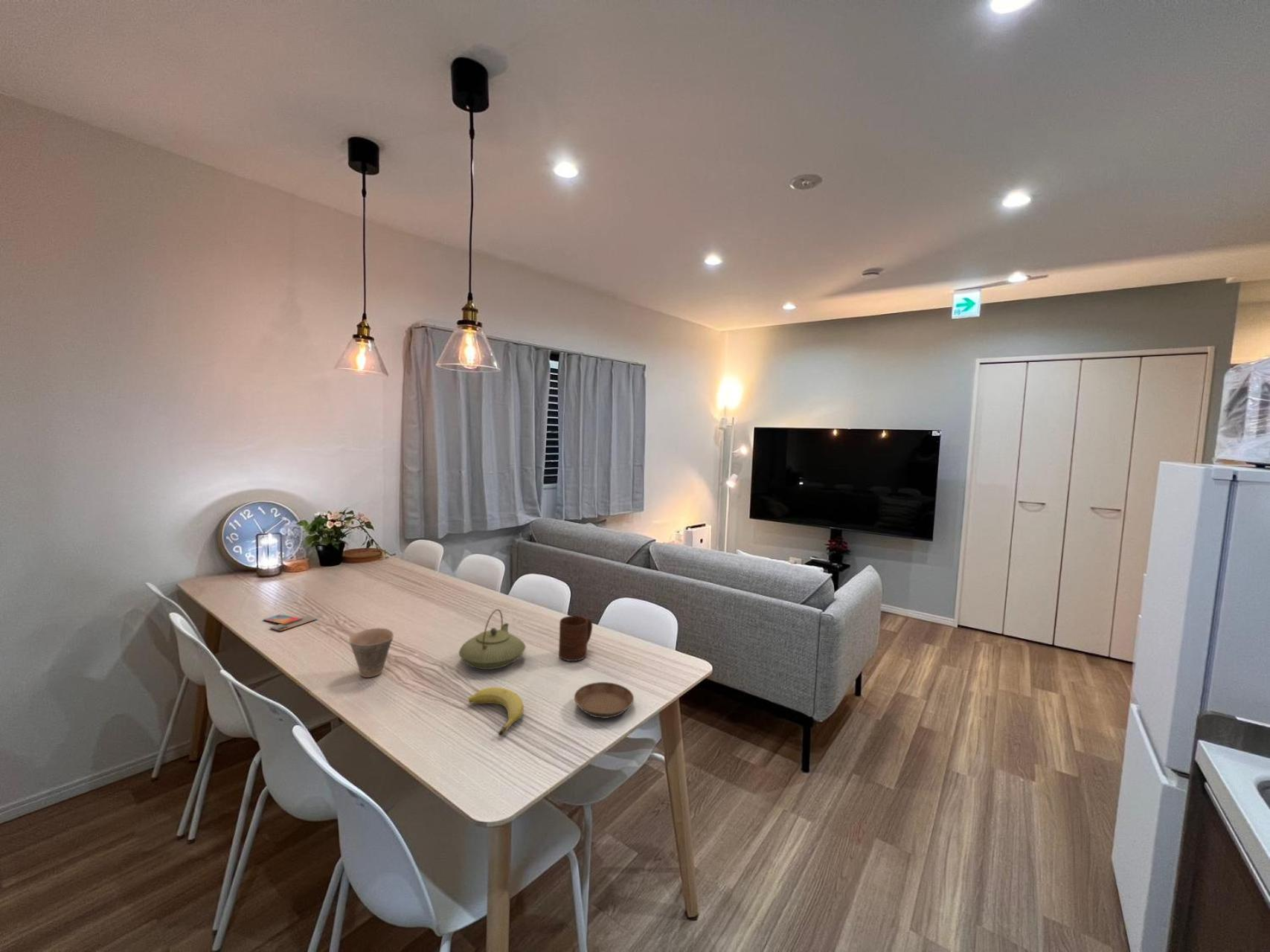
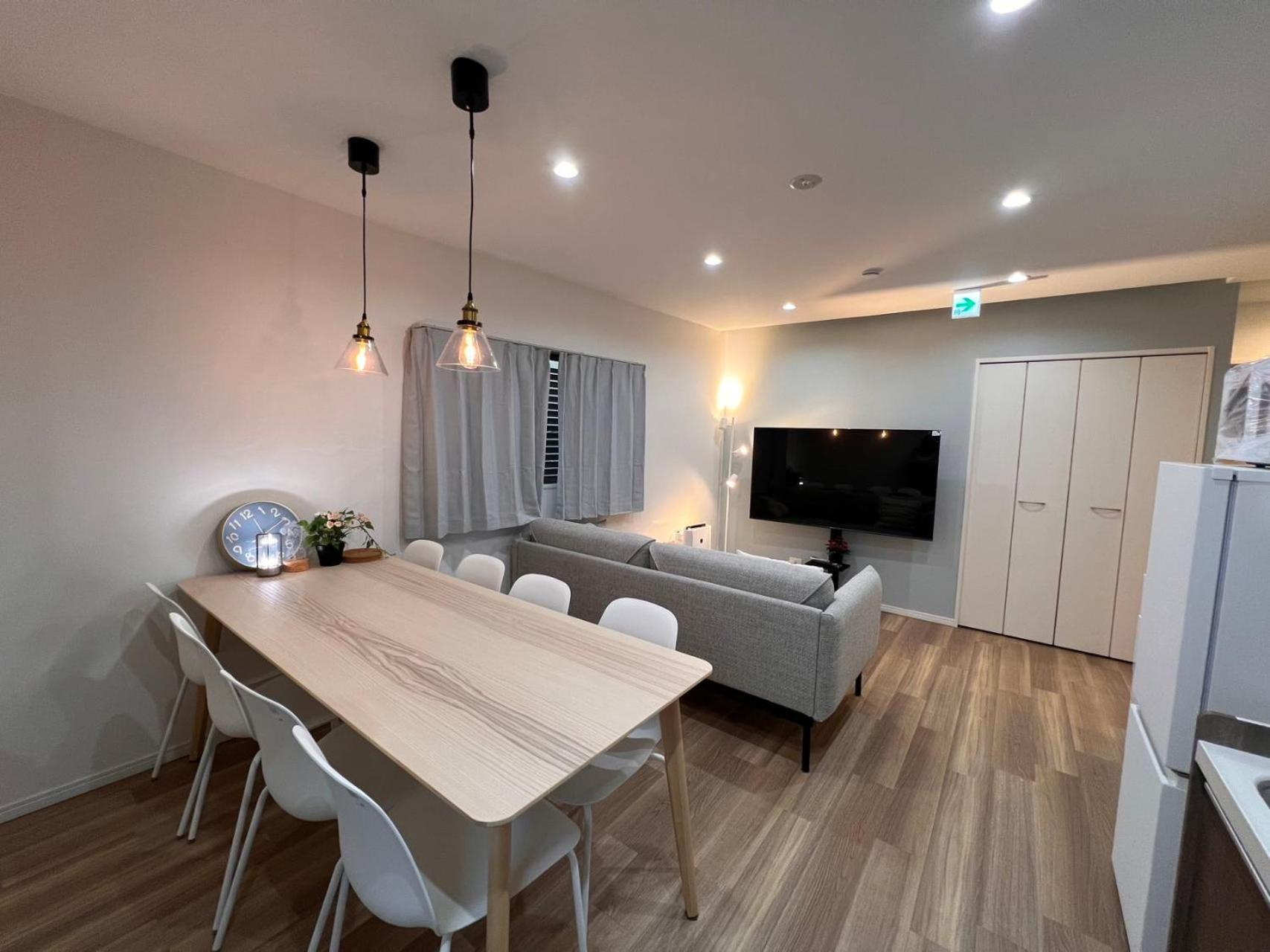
- smartphone (285, 620)
- saucer (603, 701)
- fruit (500, 704)
- cup (575, 637)
- cup (371, 654)
- teapot (495, 634)
